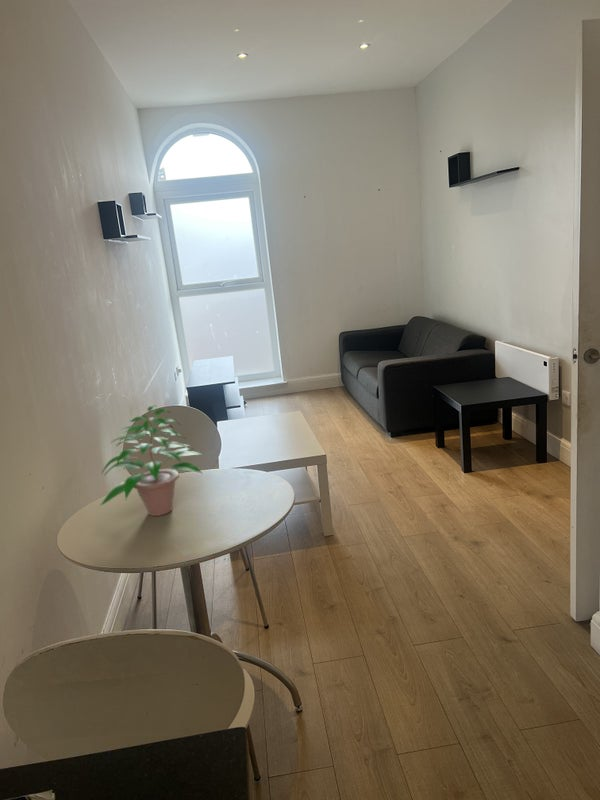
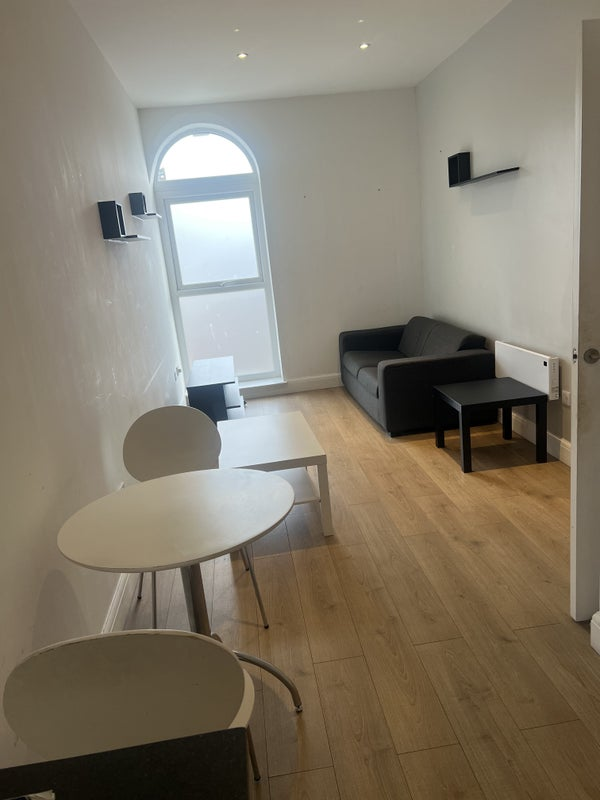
- potted plant (149, 462)
